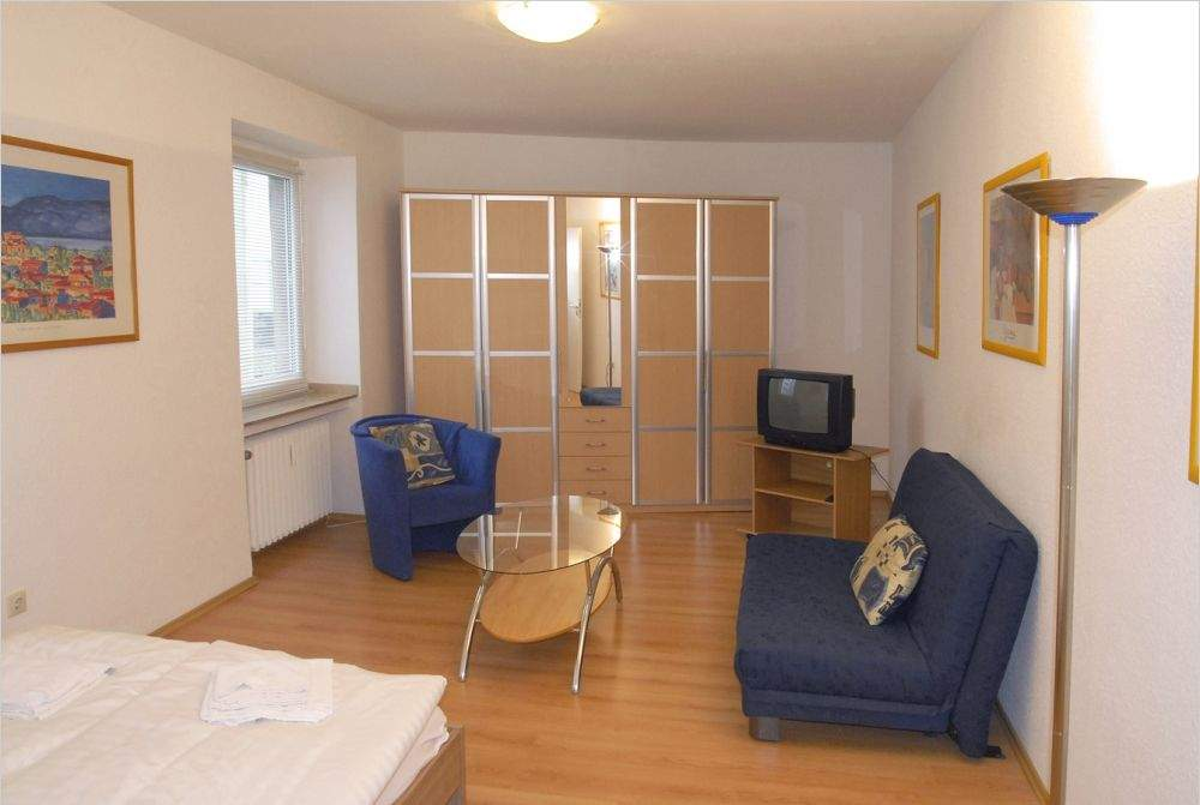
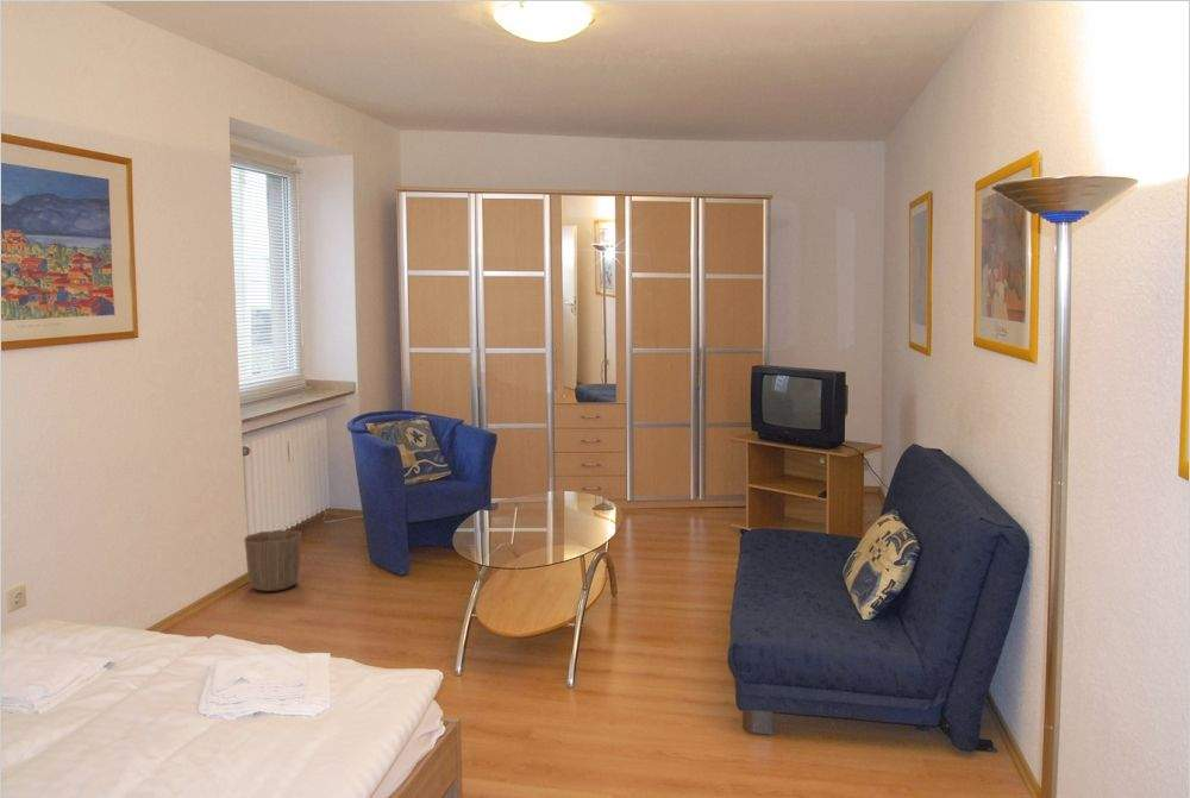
+ waste basket (273, 560)
